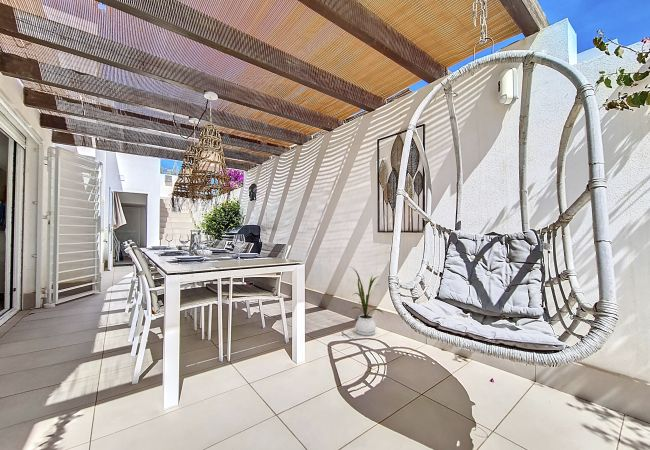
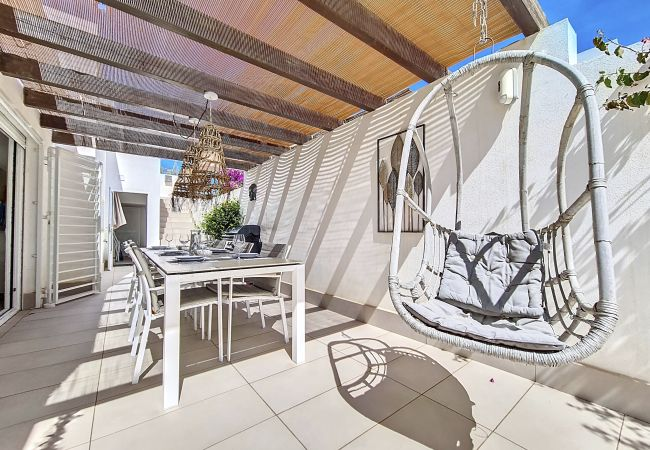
- house plant (364, 299)
